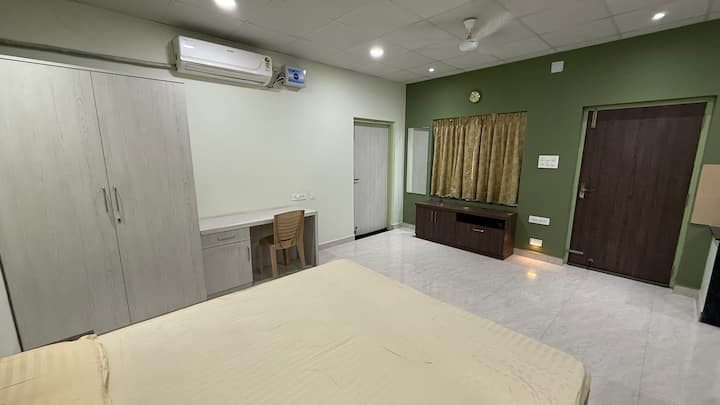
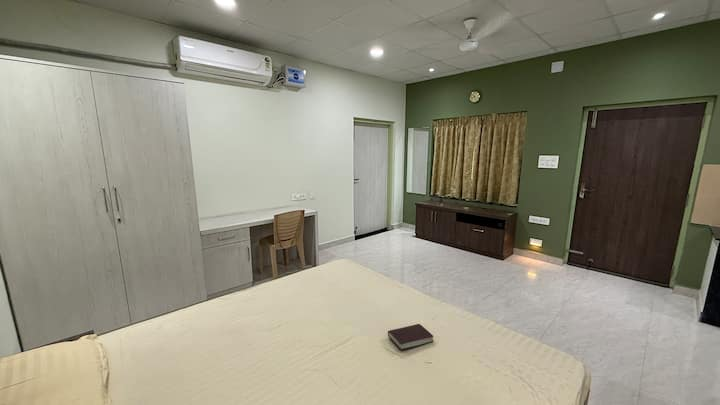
+ book (410, 335)
